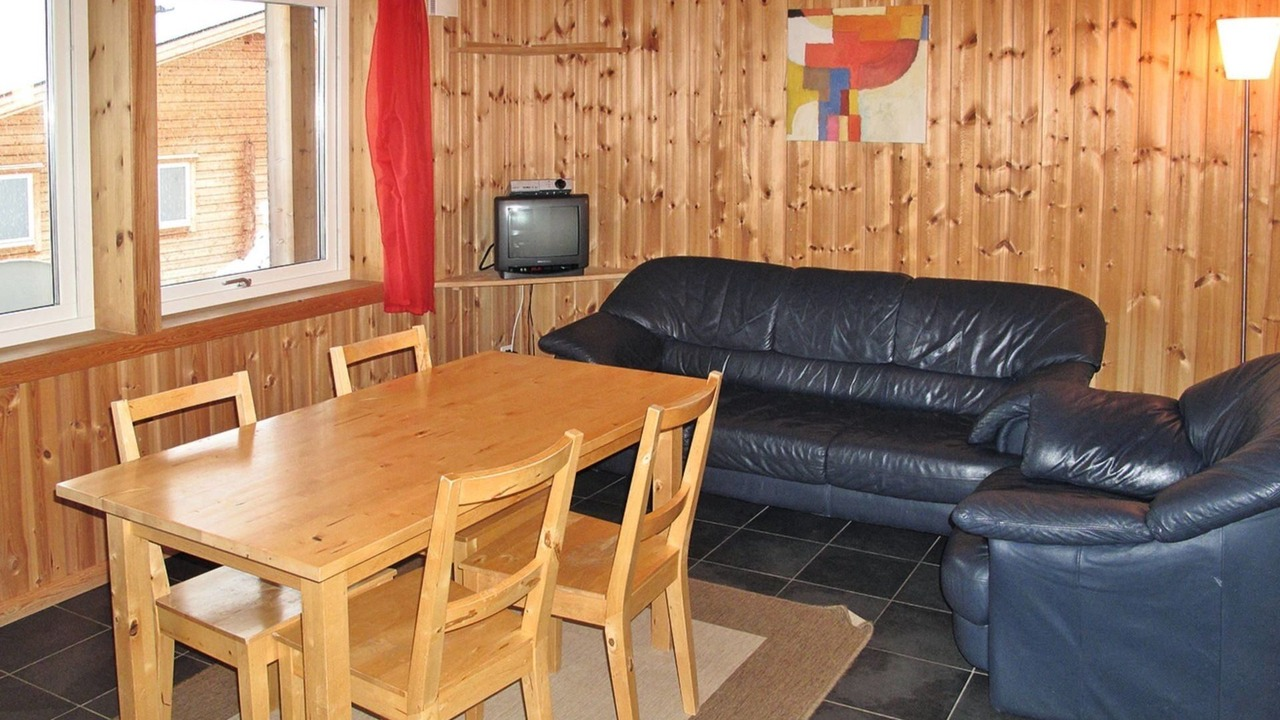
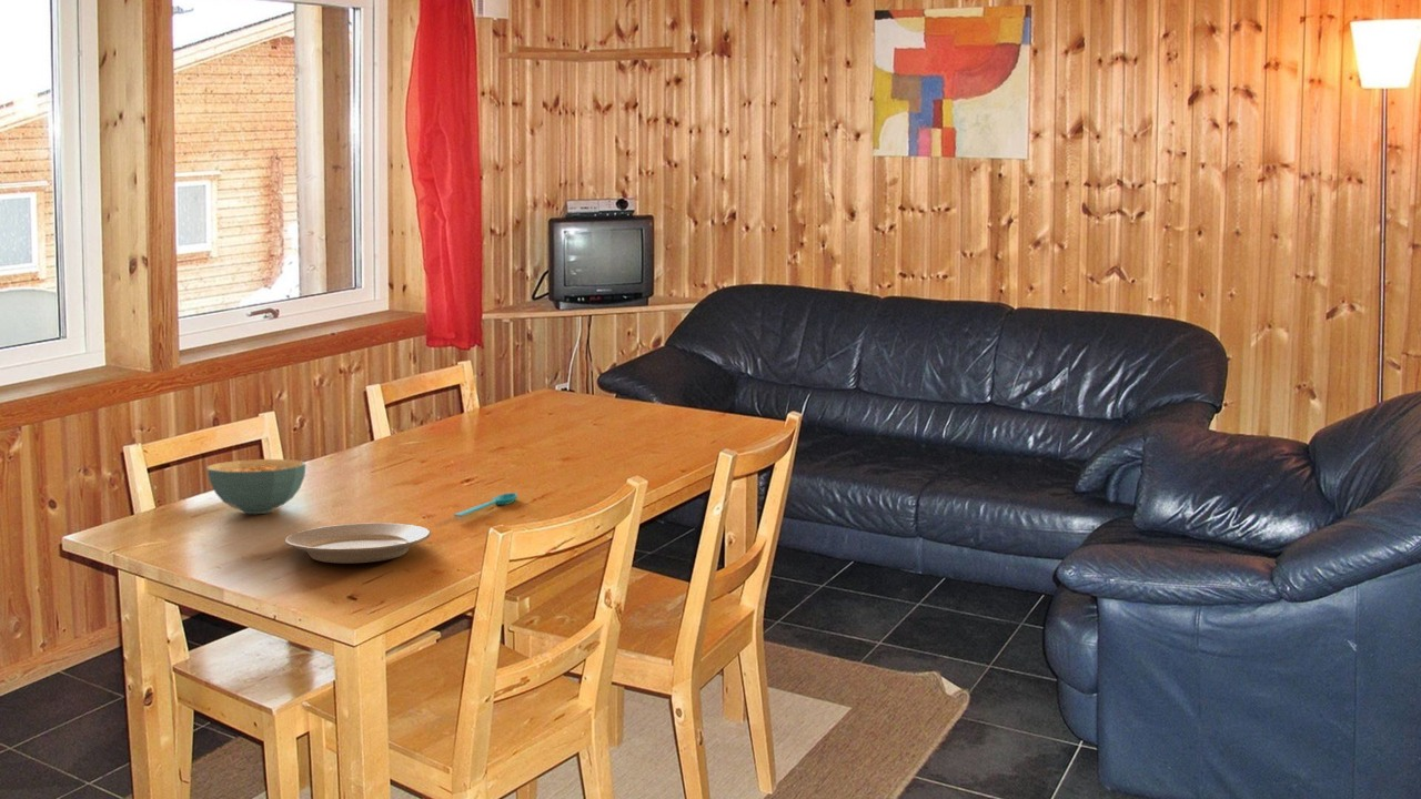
+ cereal bowl (256, 488)
+ plate (359, 544)
+ spoon (486, 504)
